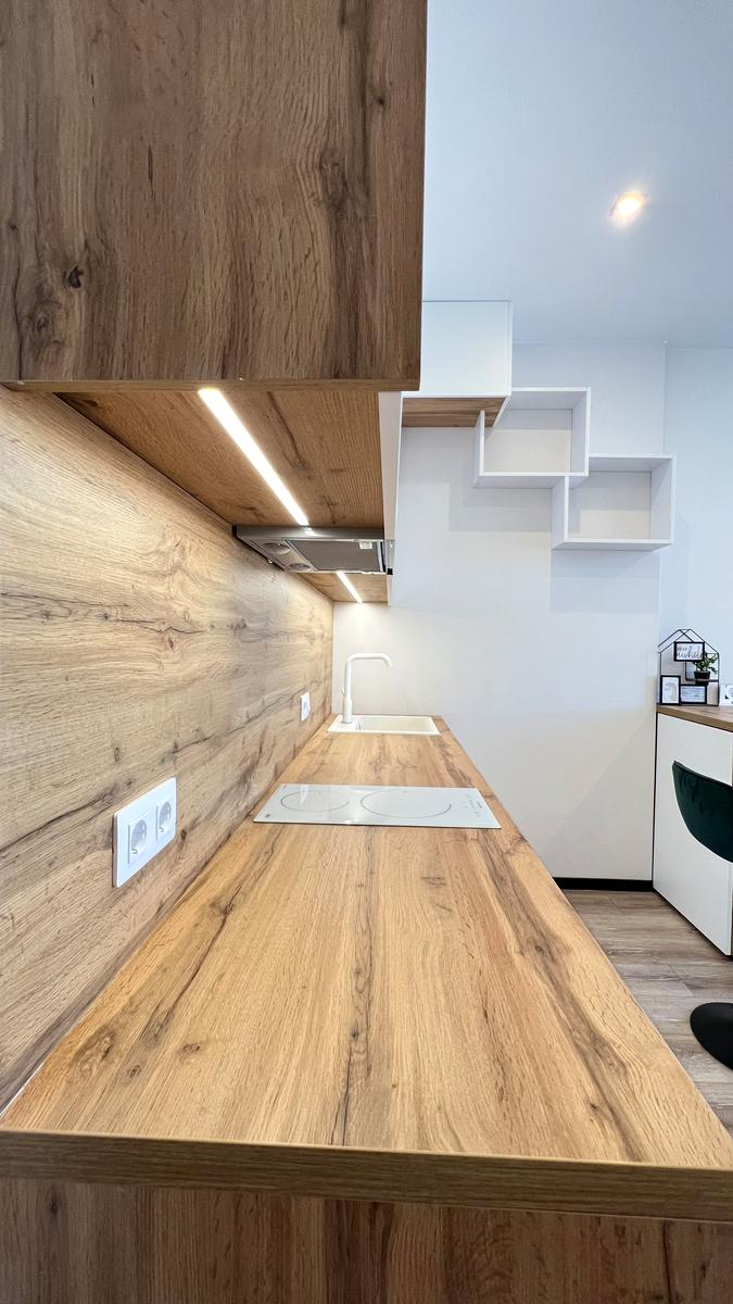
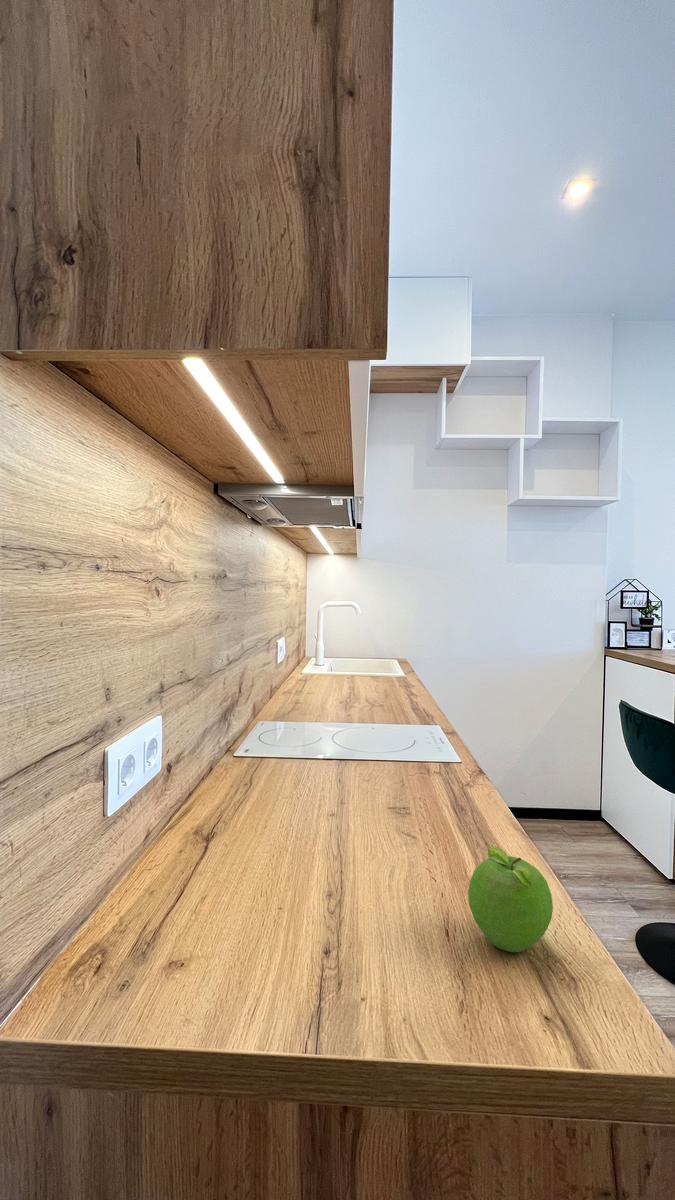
+ fruit (509, 897)
